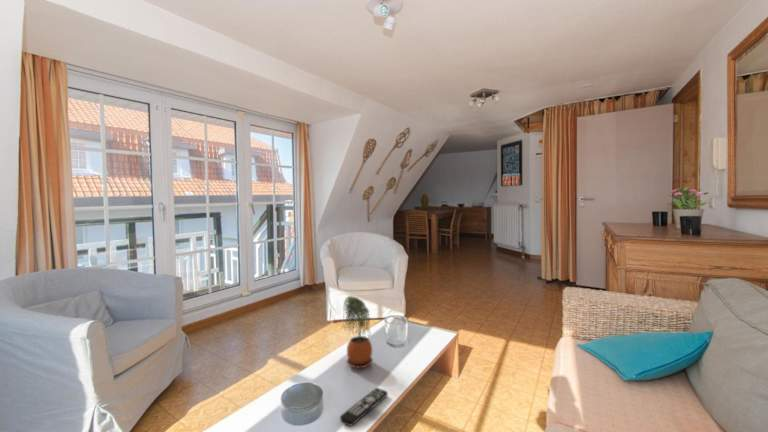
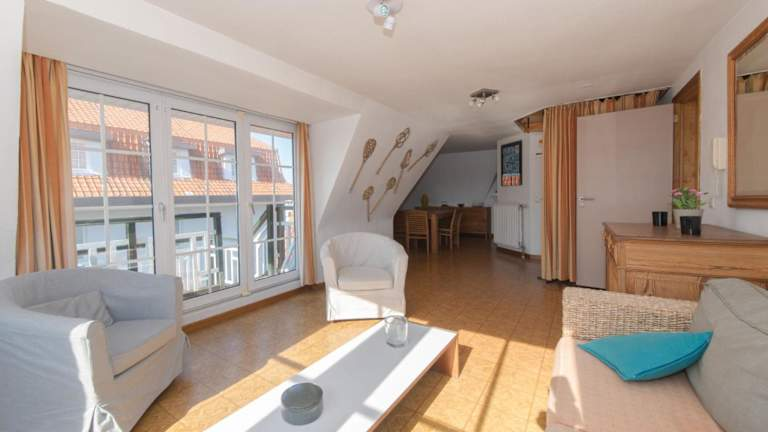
- potted plant (357, 331)
- remote control (365, 405)
